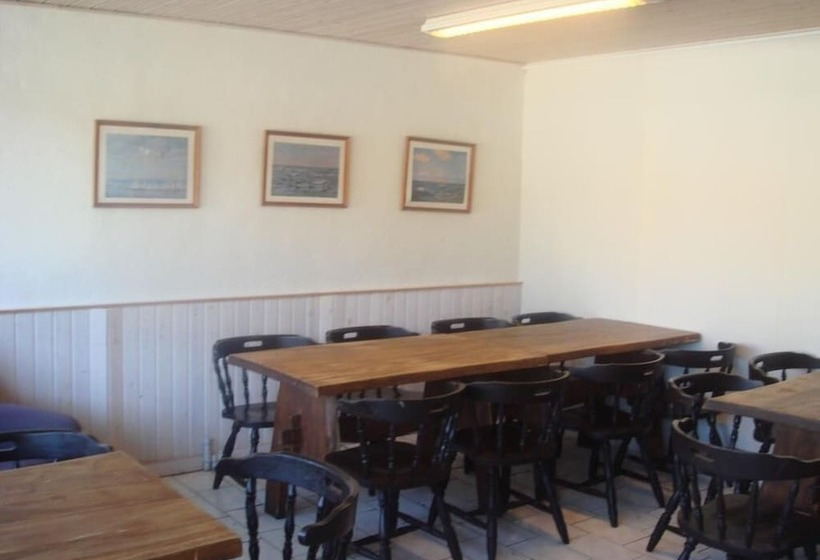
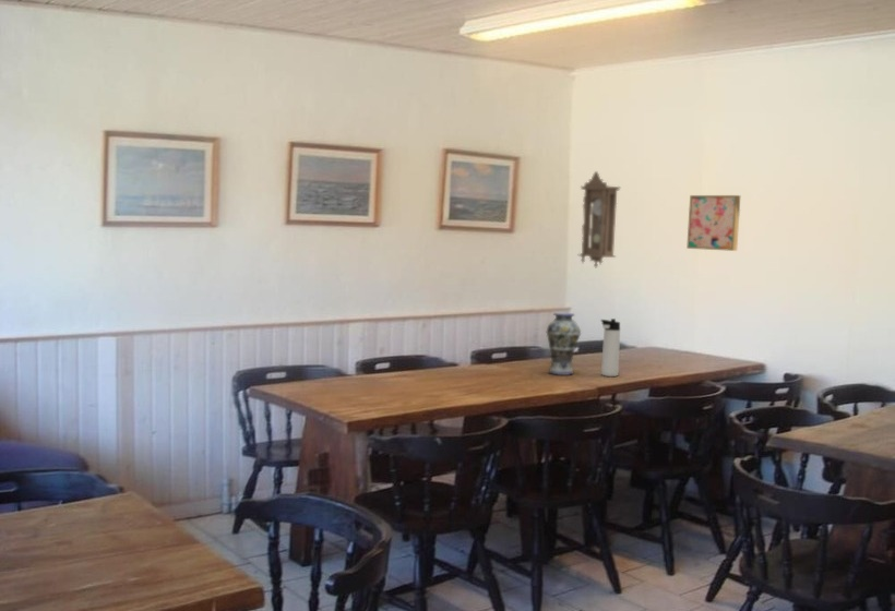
+ thermos bottle (608, 347)
+ vase (562, 343)
+ pendulum clock (598, 219)
+ wall art (713, 223)
